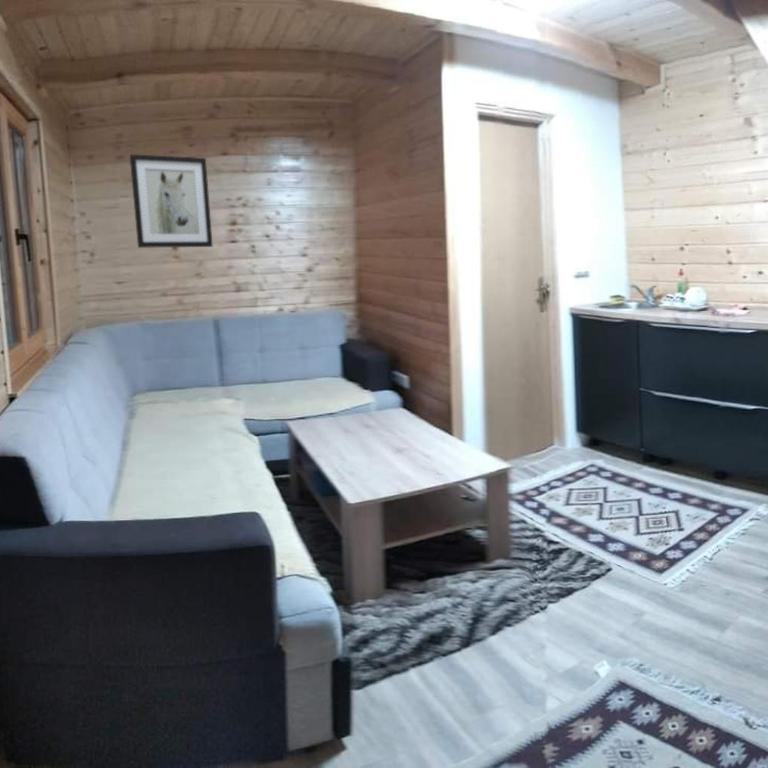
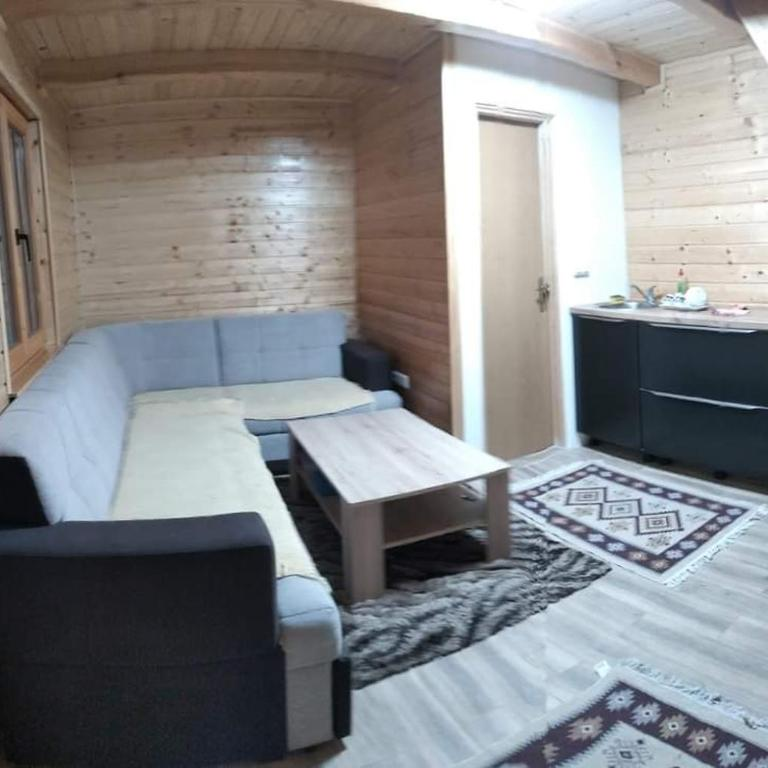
- wall art (172, 202)
